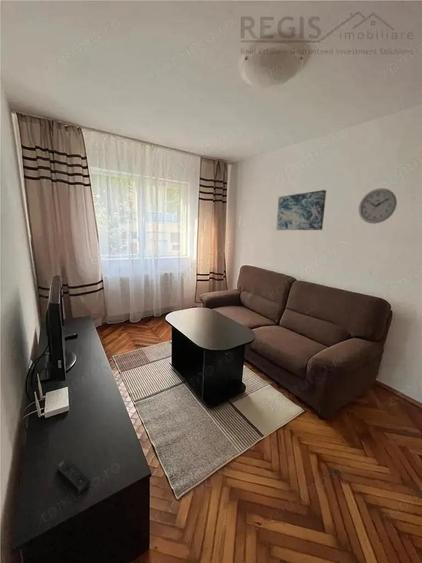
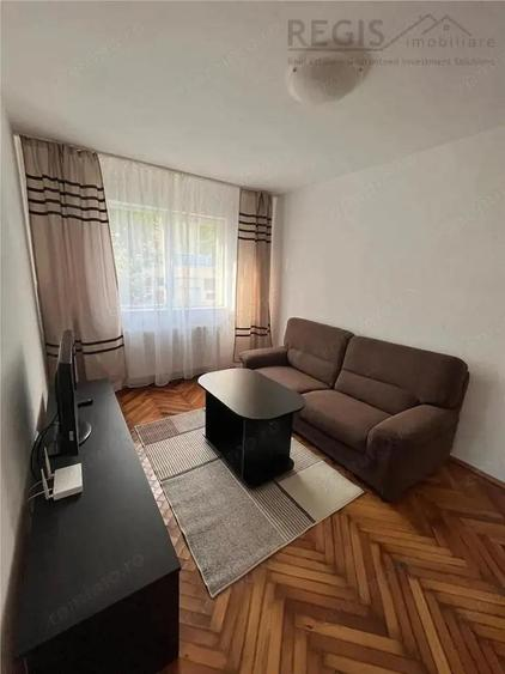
- wall clock (376, 206)
- remote control (72, 474)
- wall art (298, 212)
